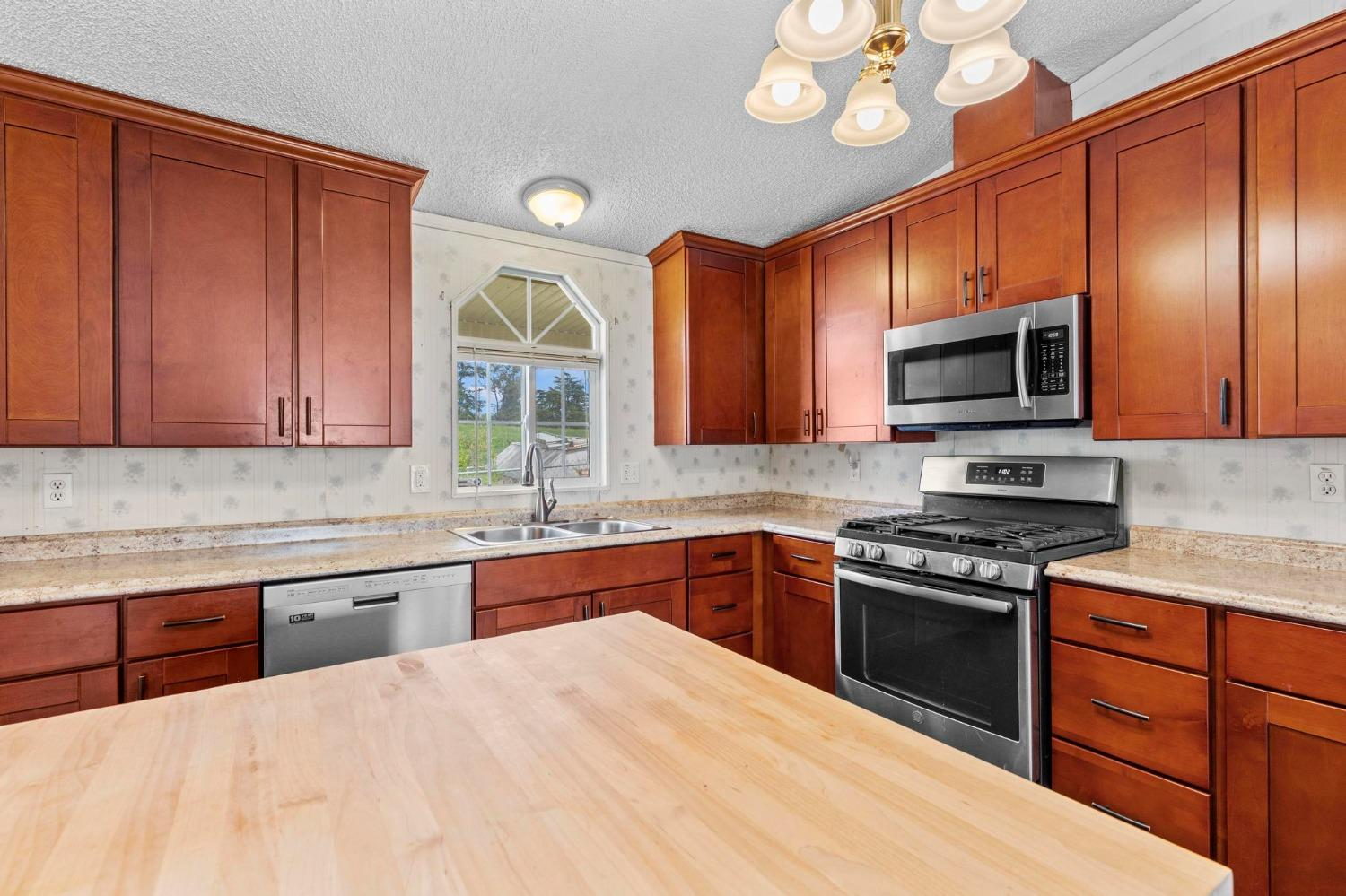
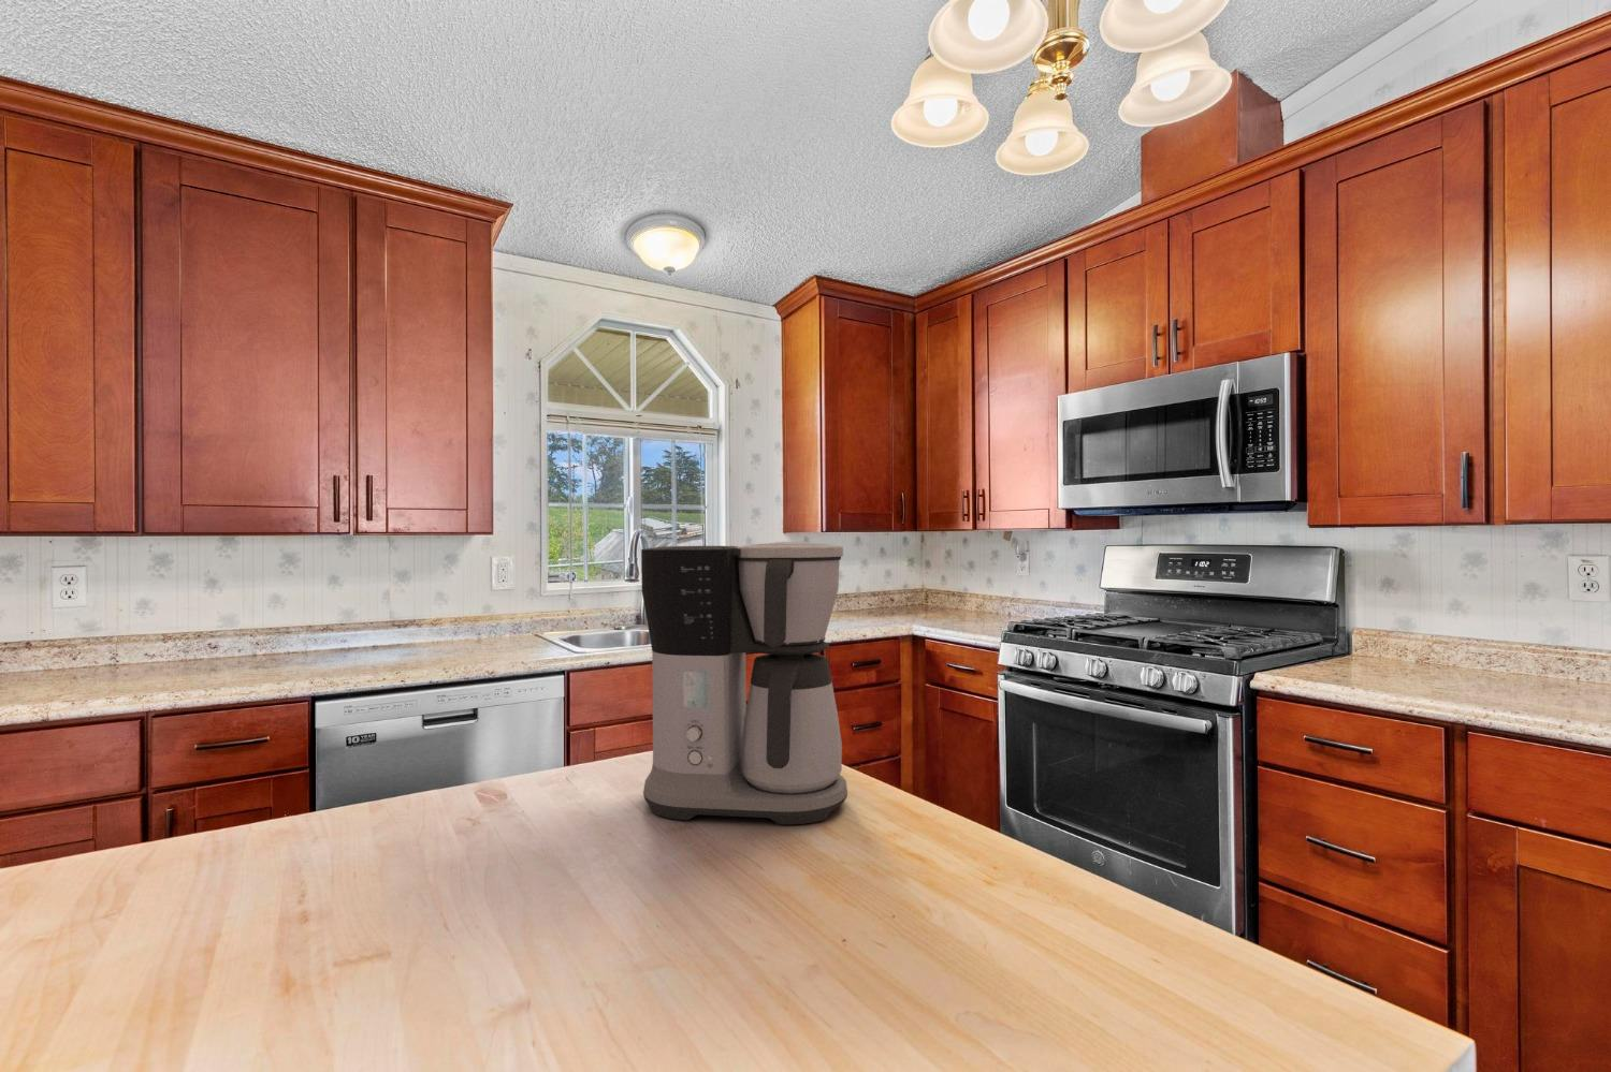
+ coffee maker (740, 675)
